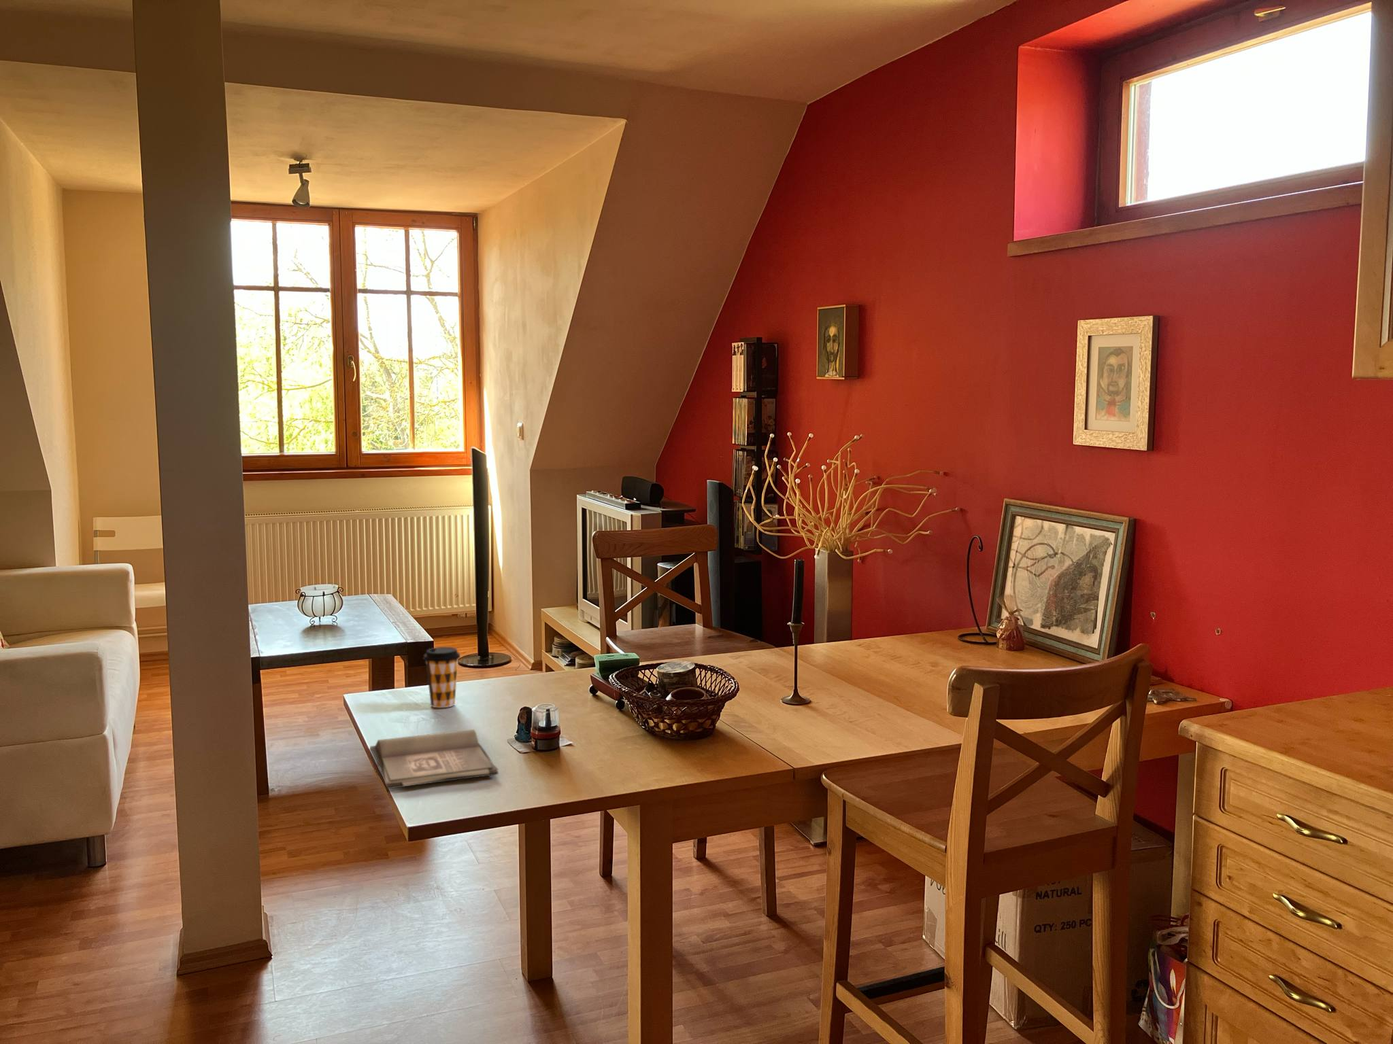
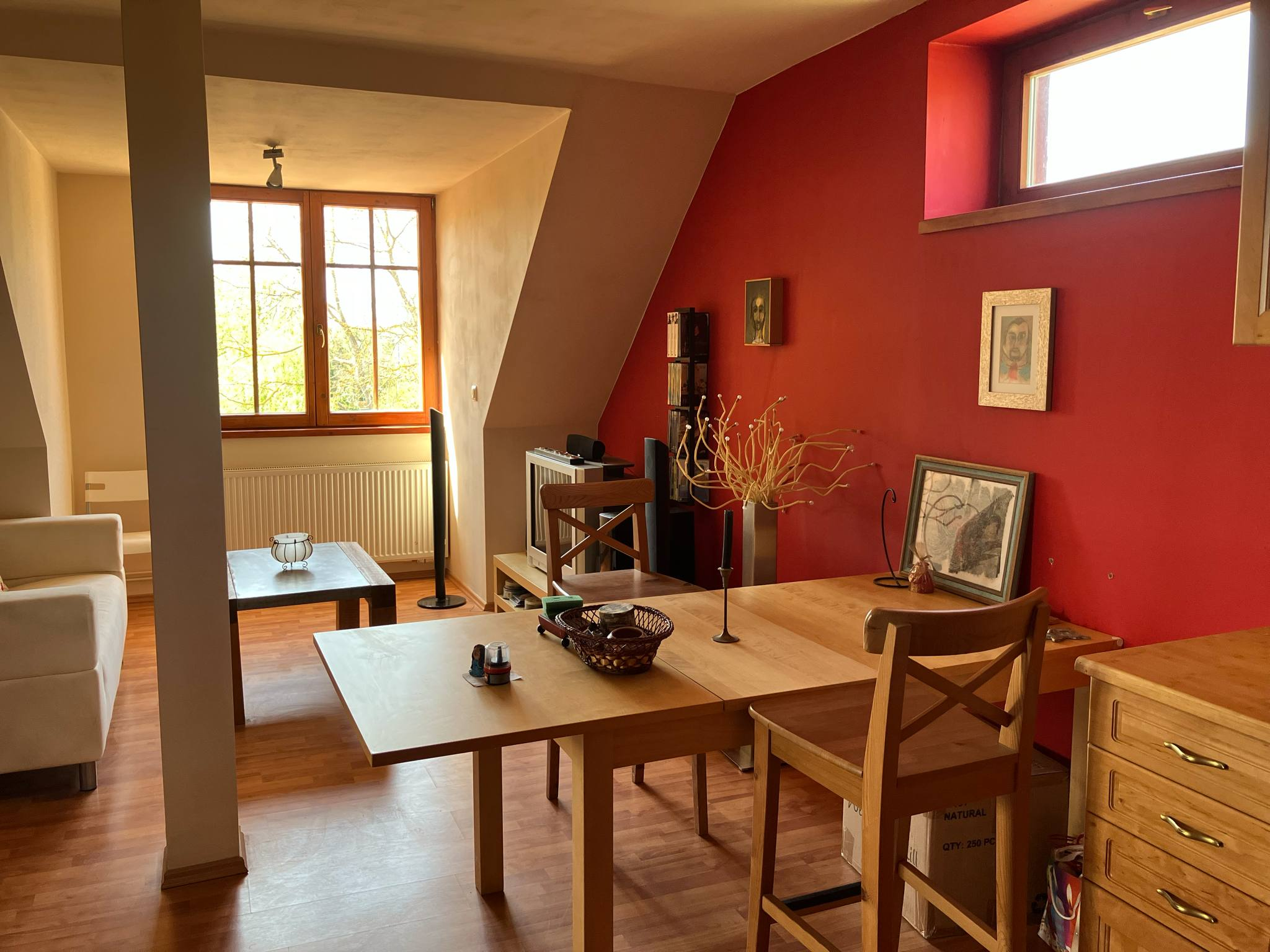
- coffee cup (442, 677)
- hardback book (432, 751)
